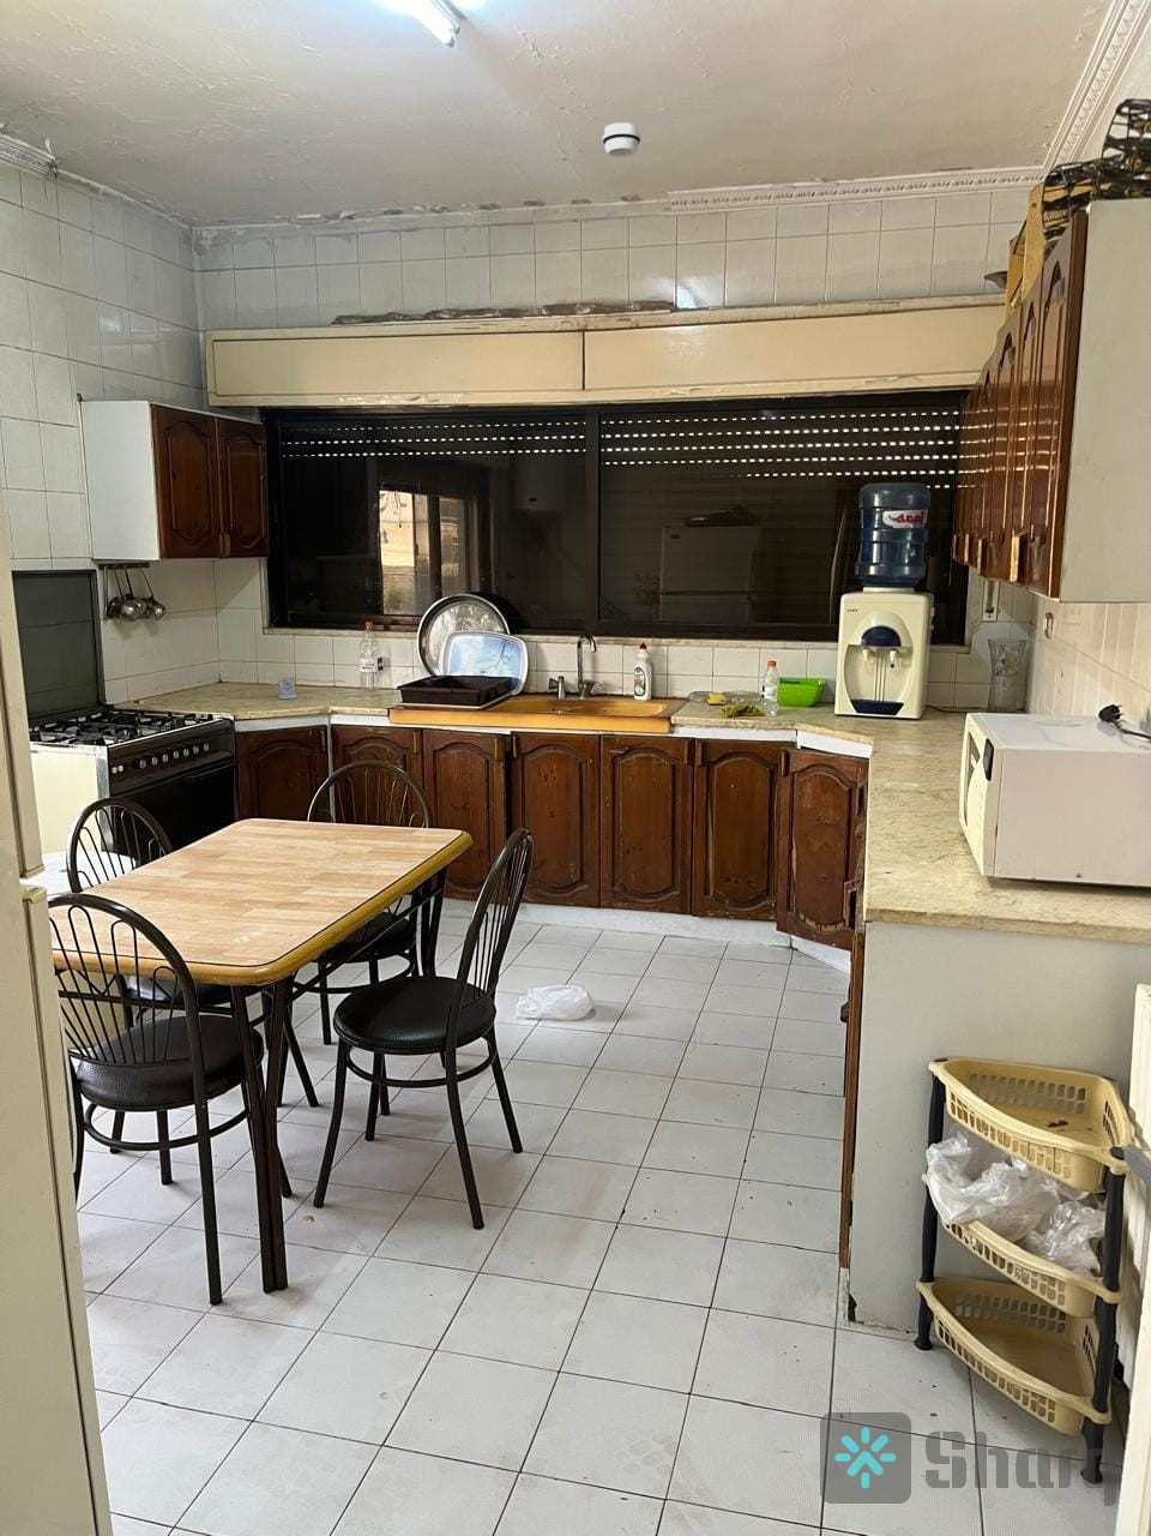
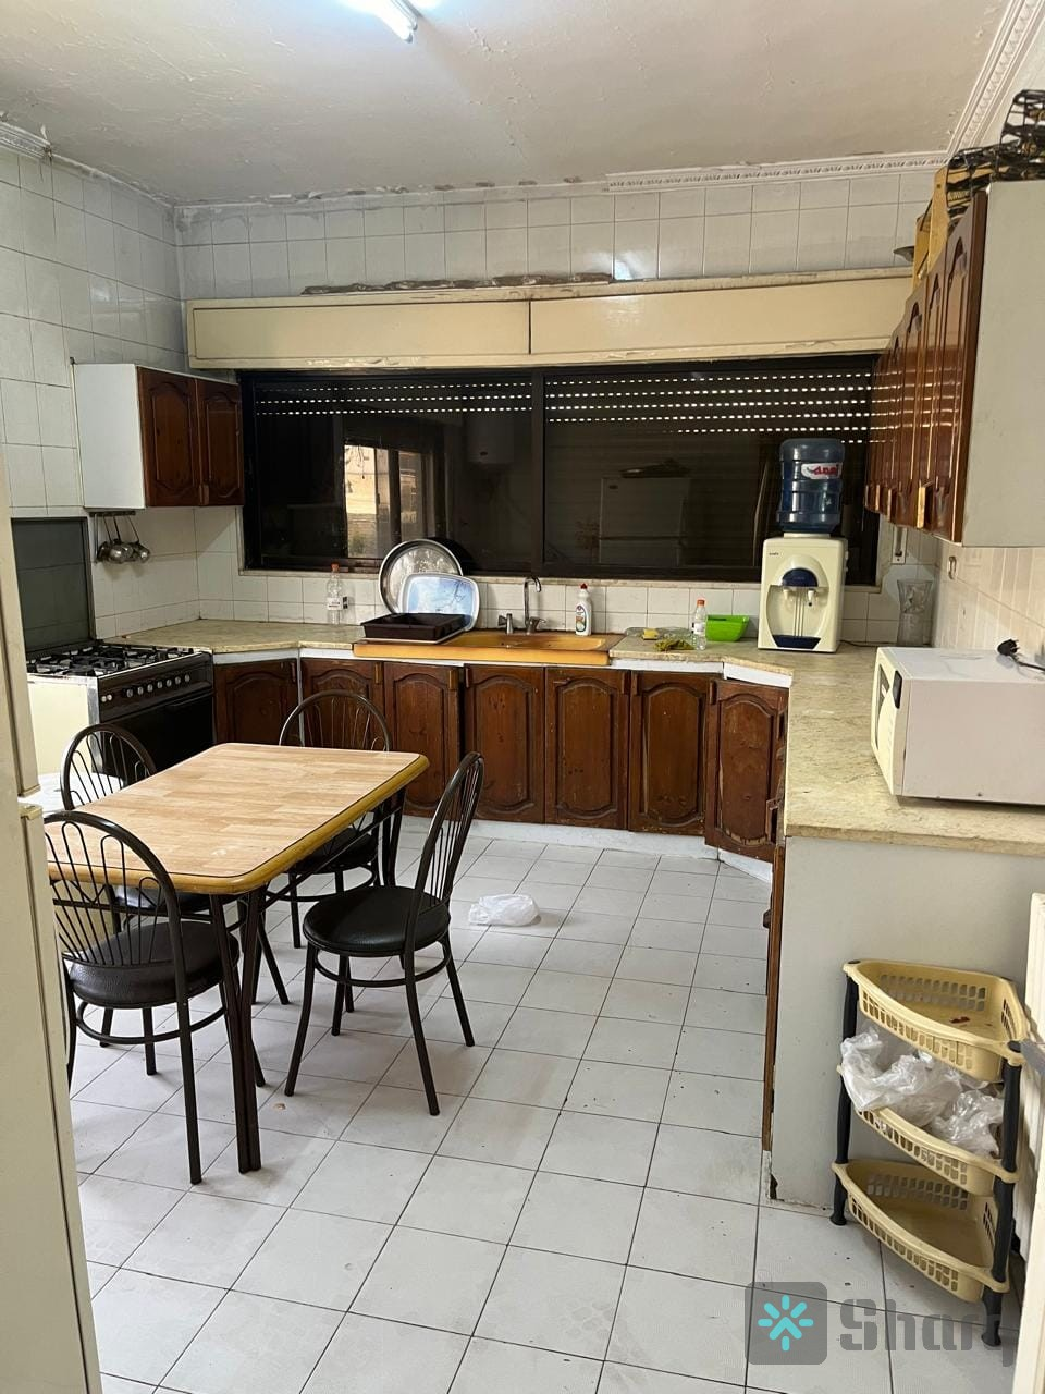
- tea glass holder (280, 685)
- smoke detector (621, 140)
